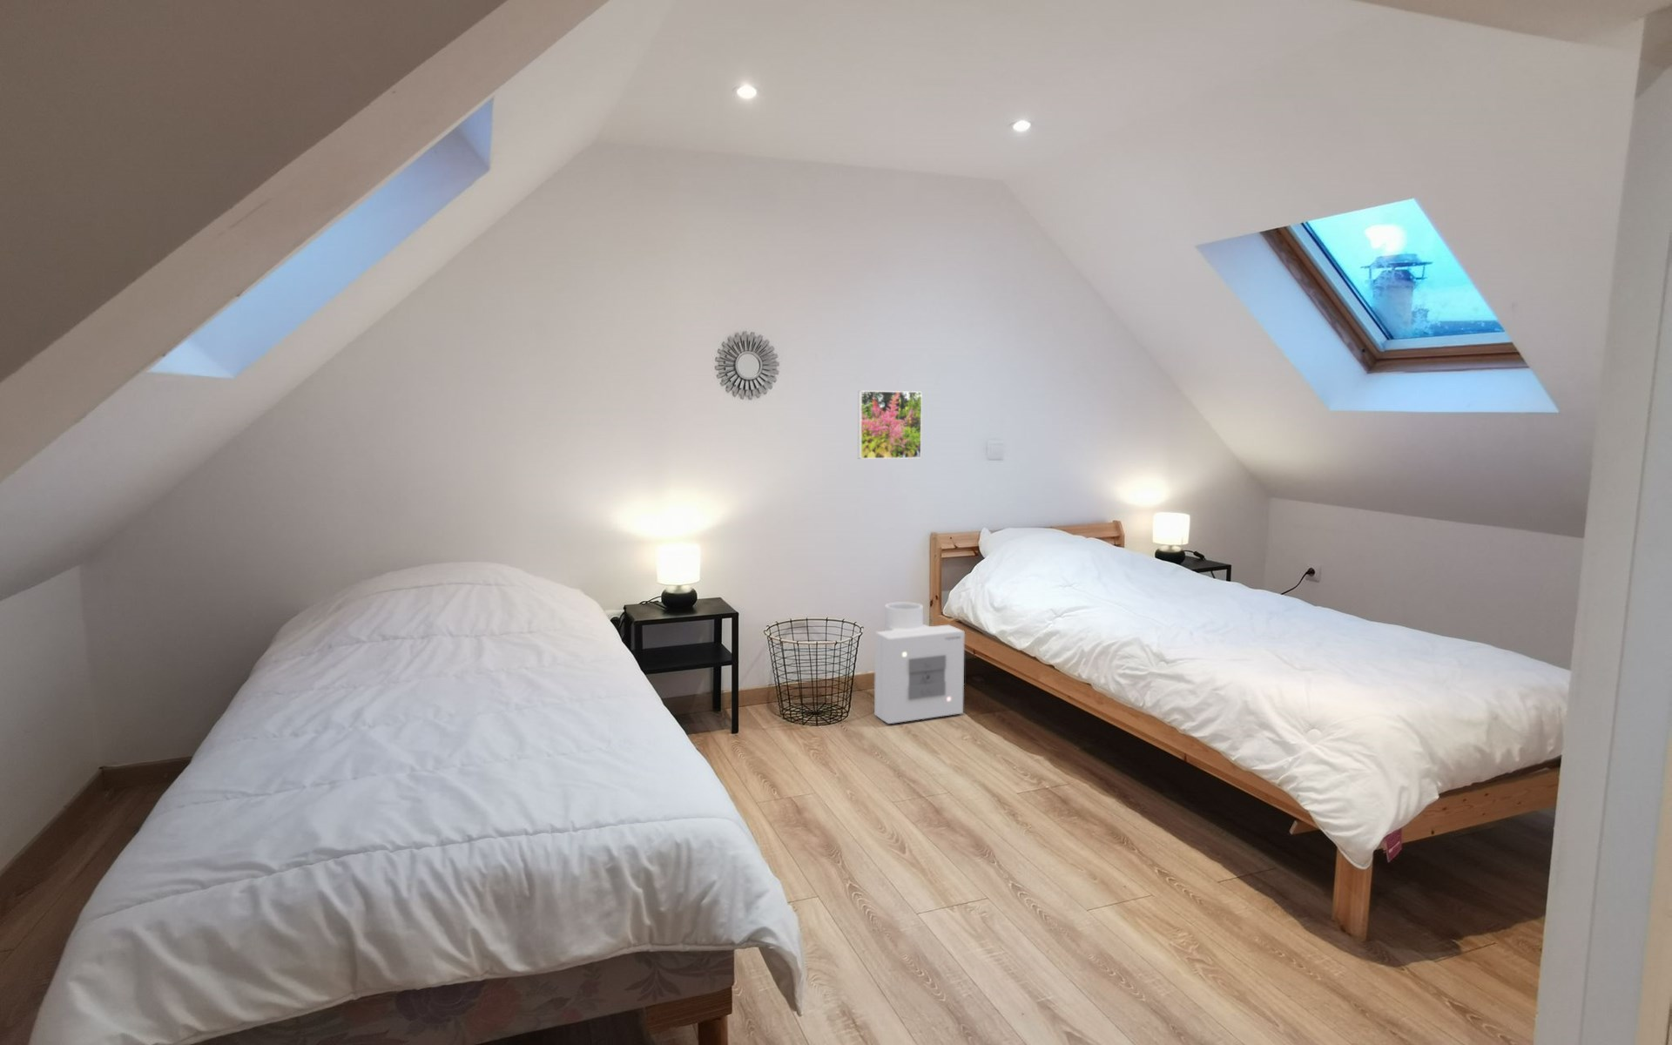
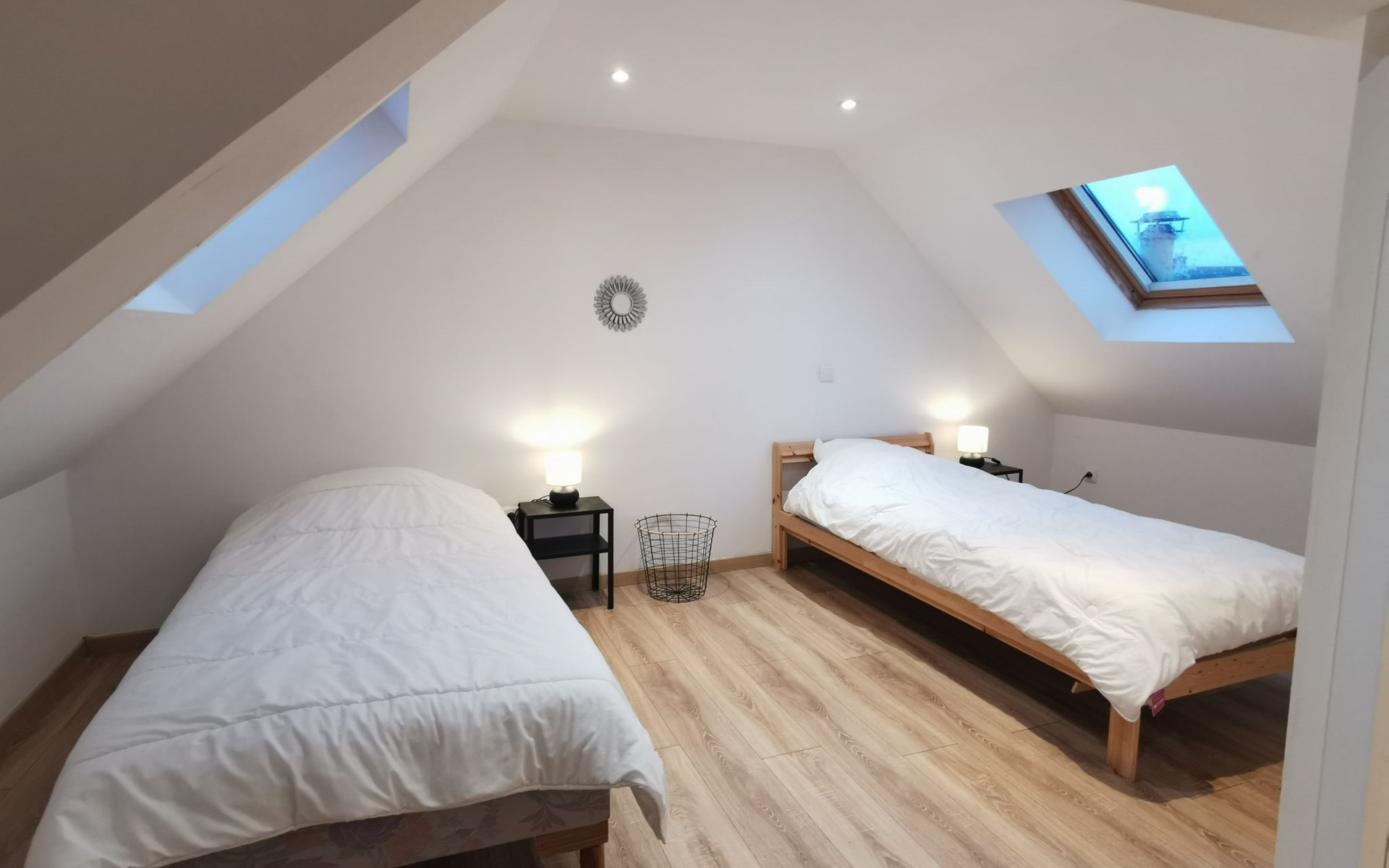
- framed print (890, 425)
- air purifier (905, 656)
